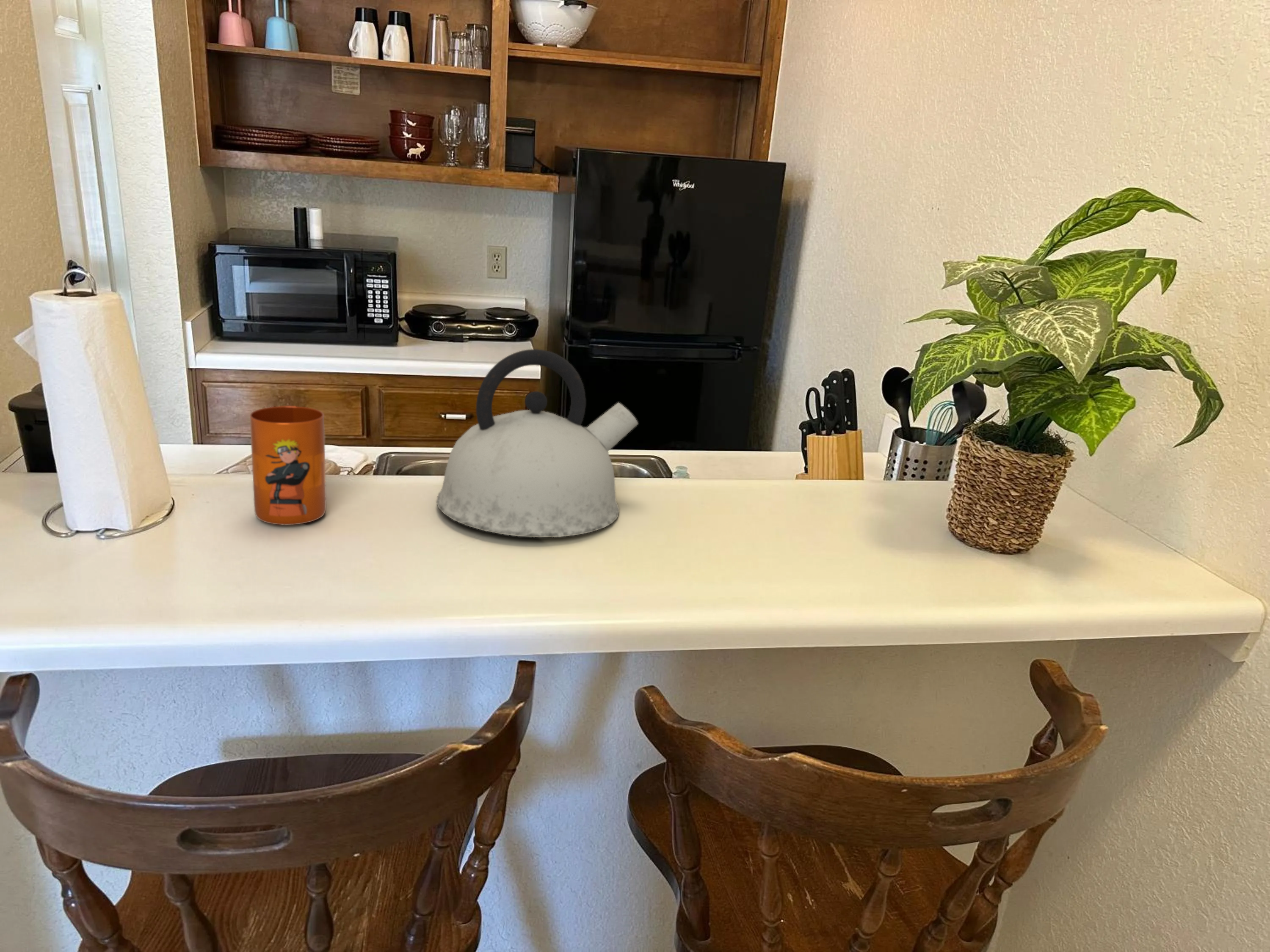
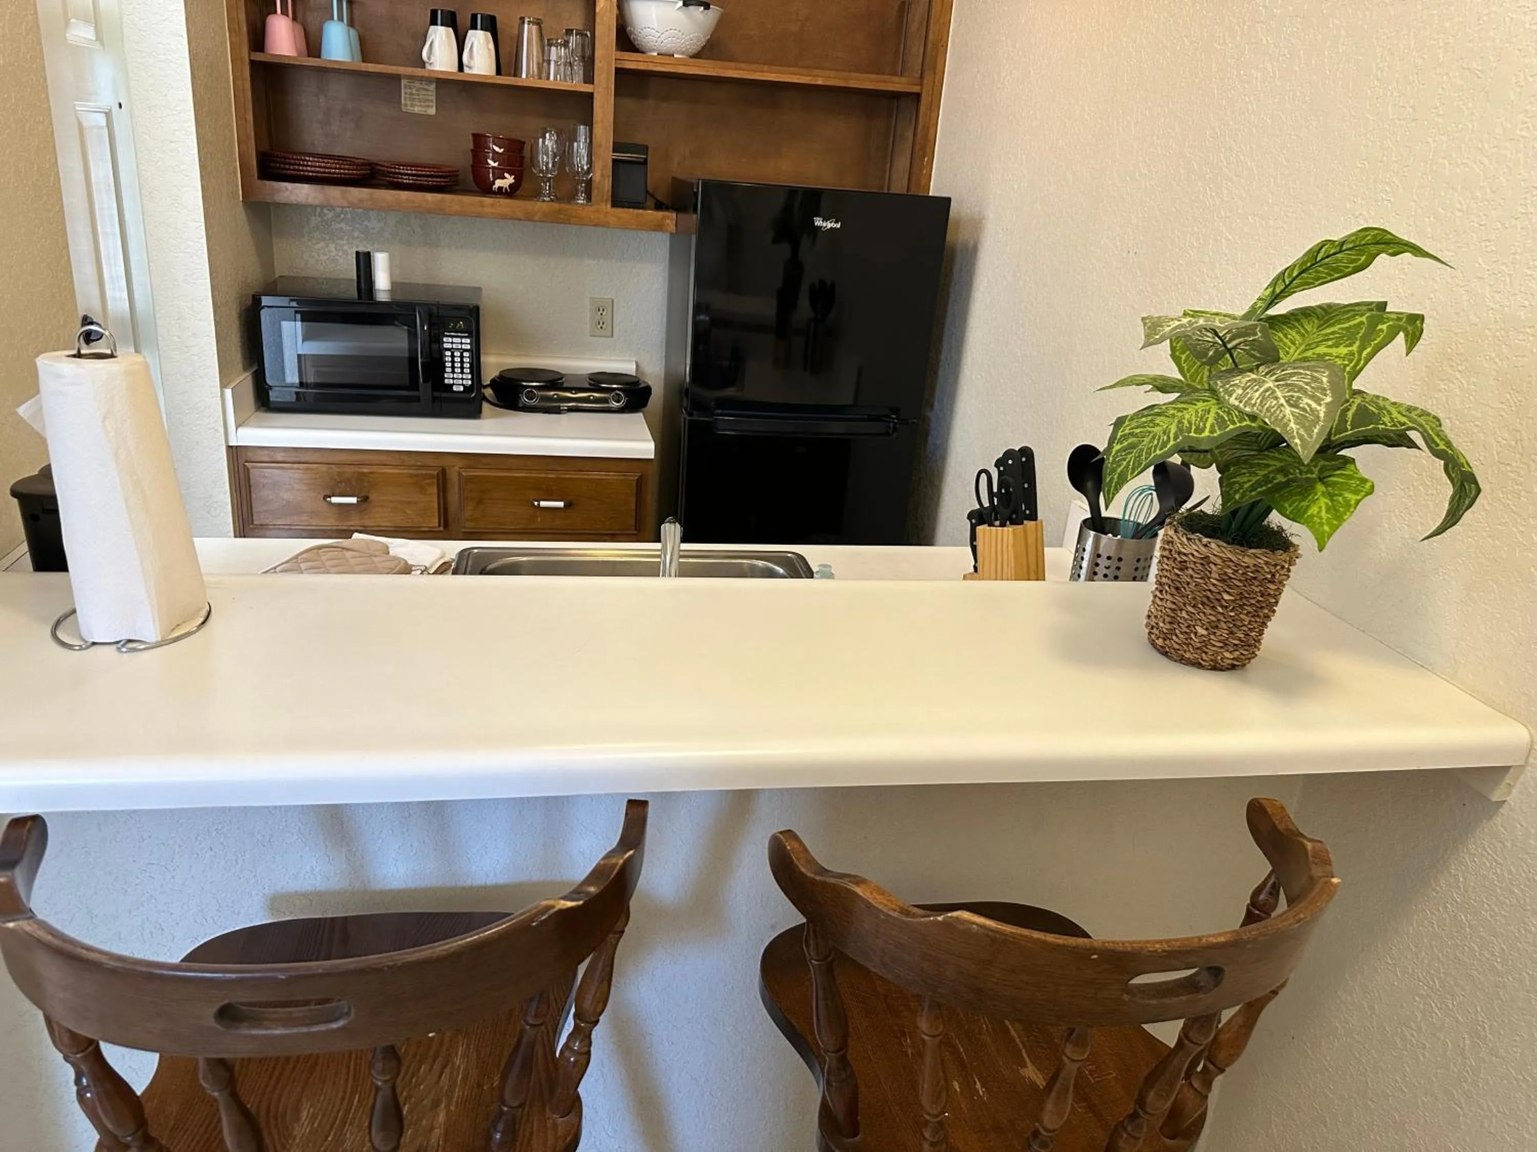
- mug (292, 459)
- kettle (542, 429)
